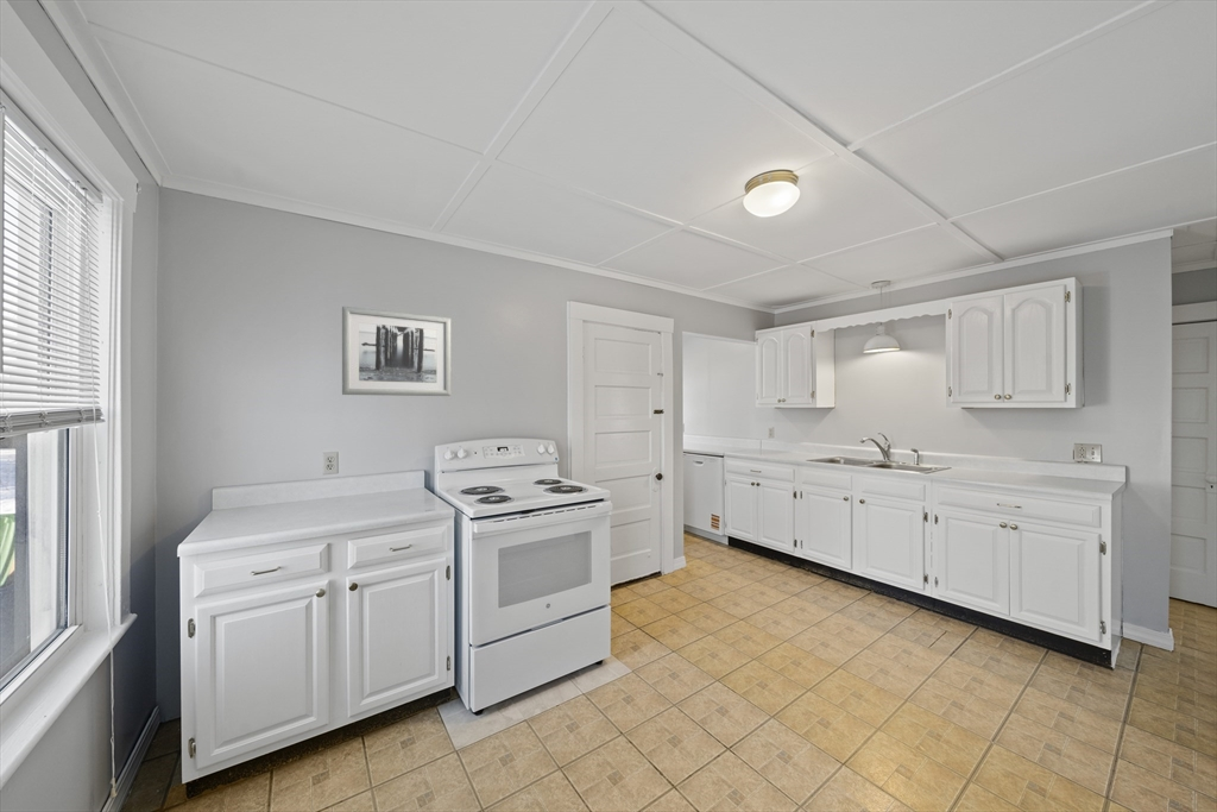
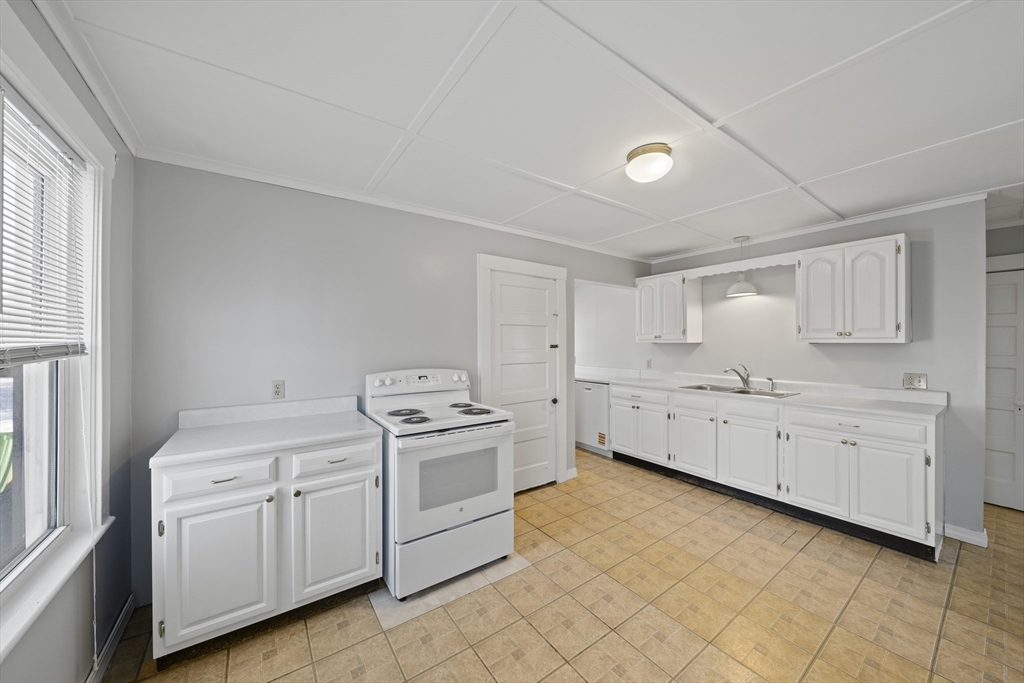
- wall art (399, 353)
